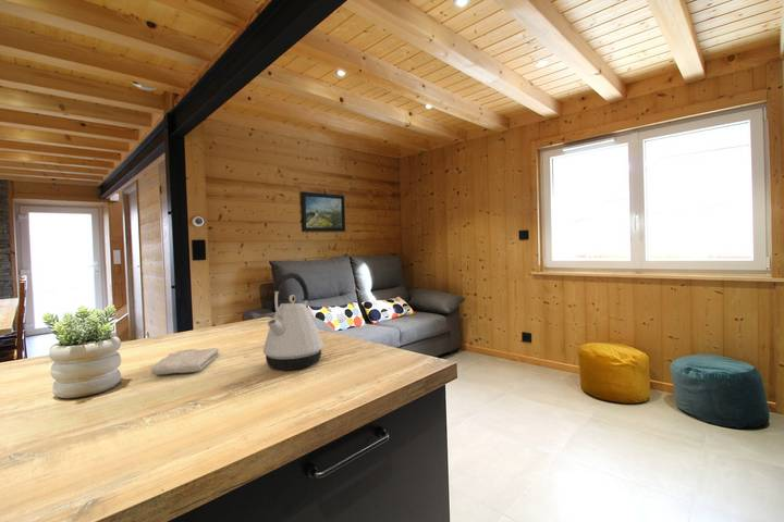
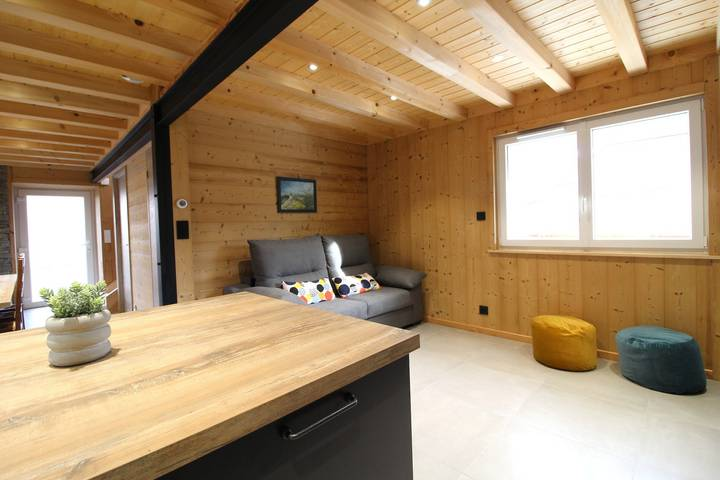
- washcloth (188, 359)
- kettle (291, 318)
